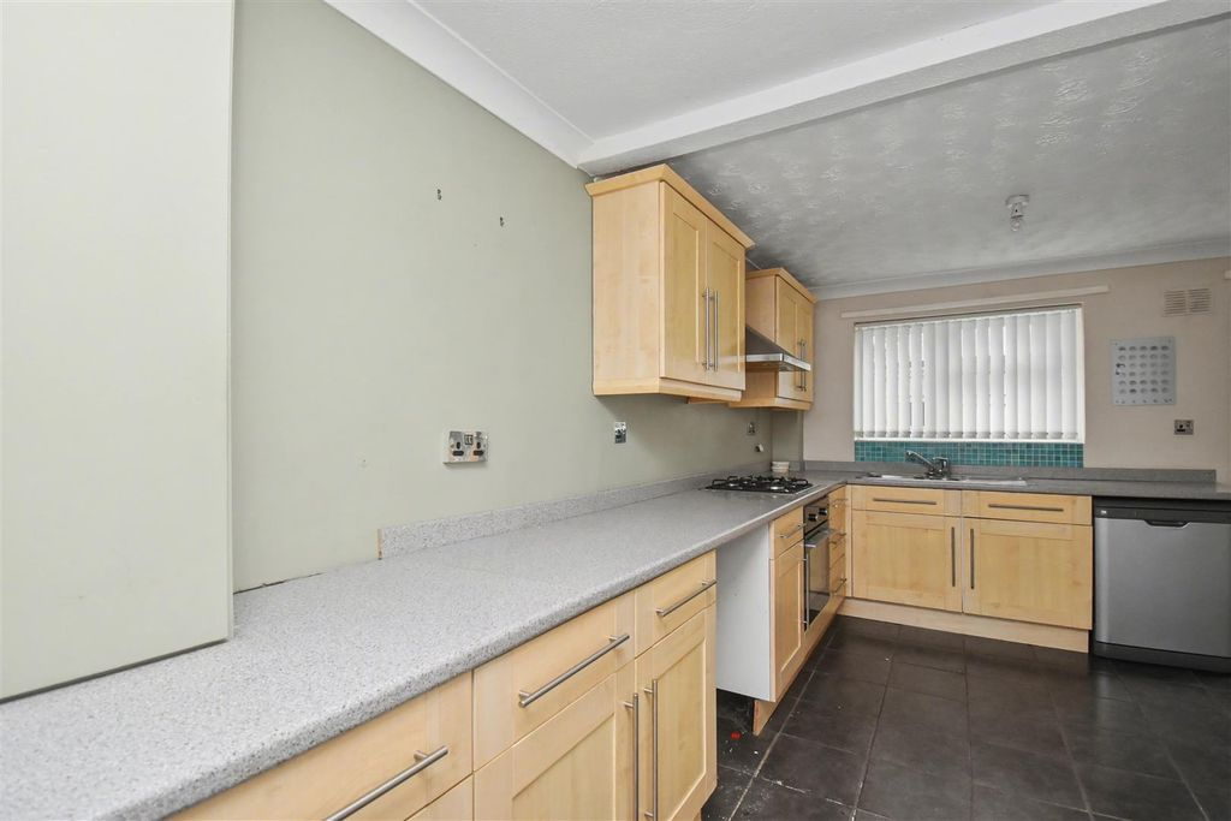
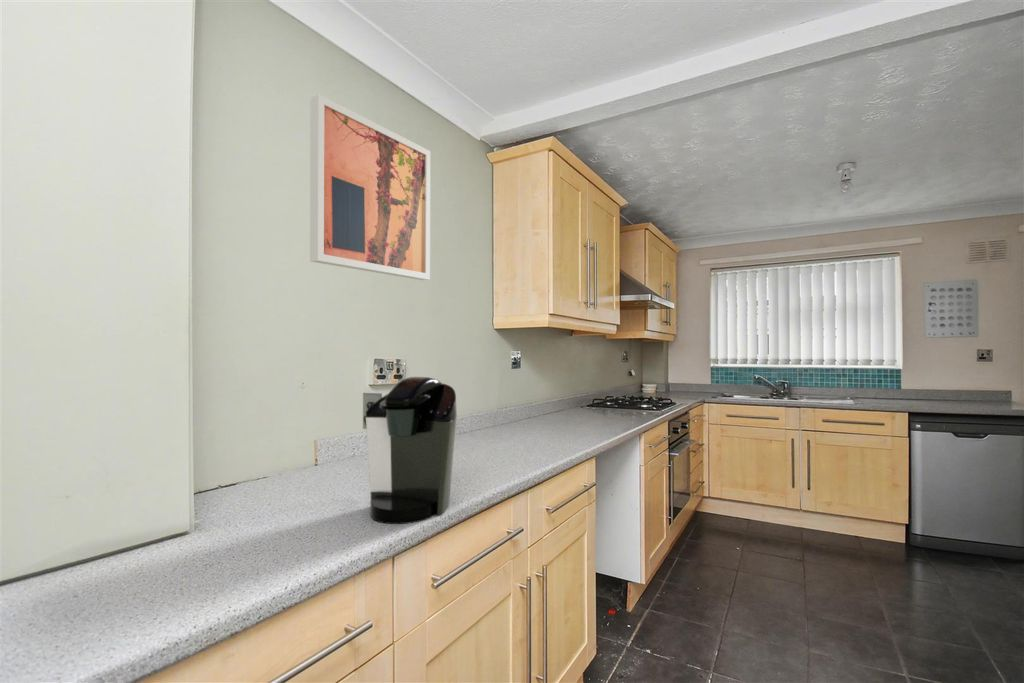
+ coffee maker (392, 440)
+ wall art (377, 199)
